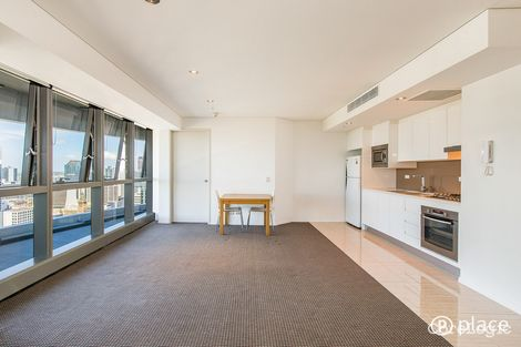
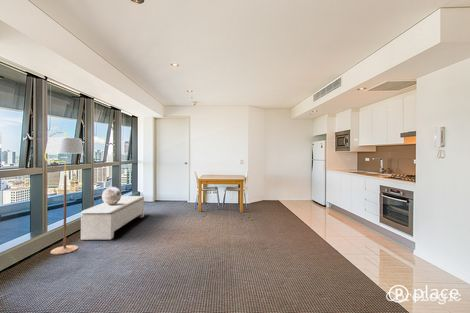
+ decorative globe (111, 195)
+ floor lamp (64, 191)
+ bench (117, 214)
